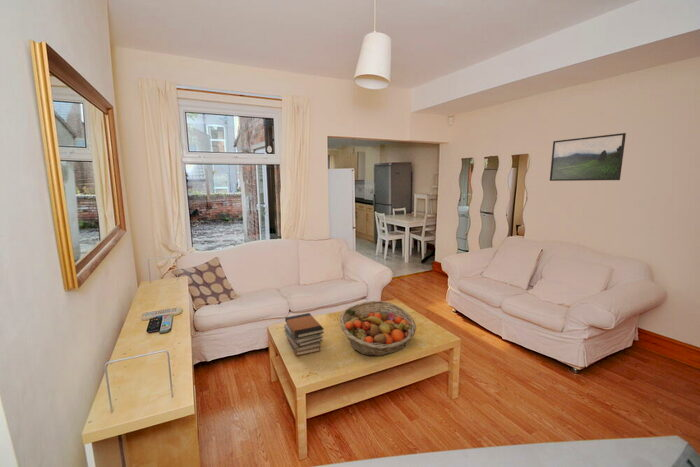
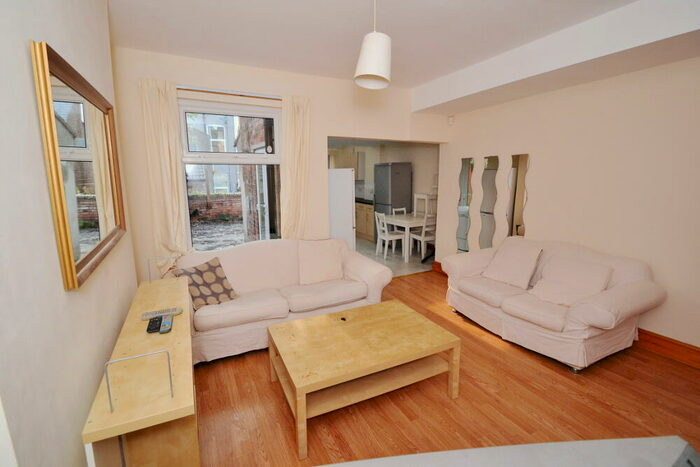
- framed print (584, 159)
- book stack (303, 333)
- fruit basket (377, 327)
